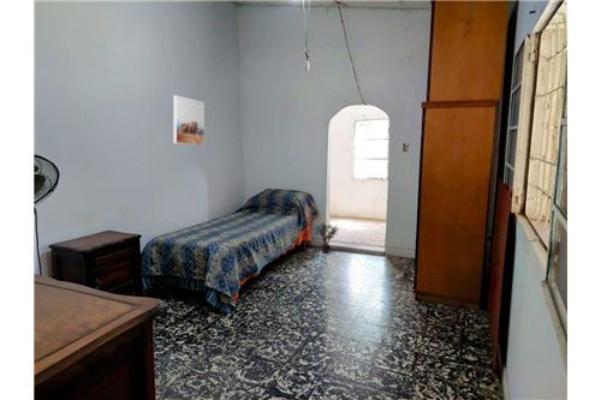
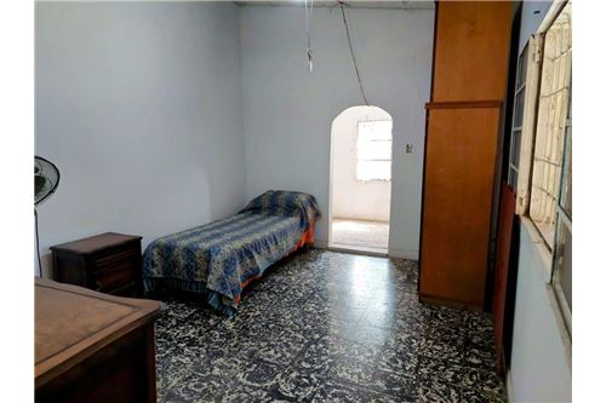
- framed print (189, 121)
- potted plant (326, 238)
